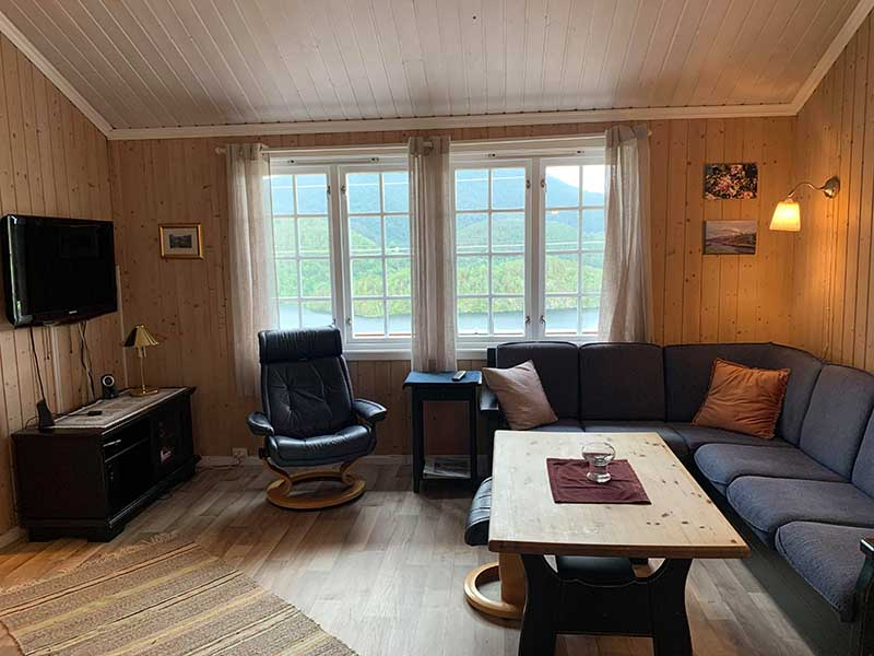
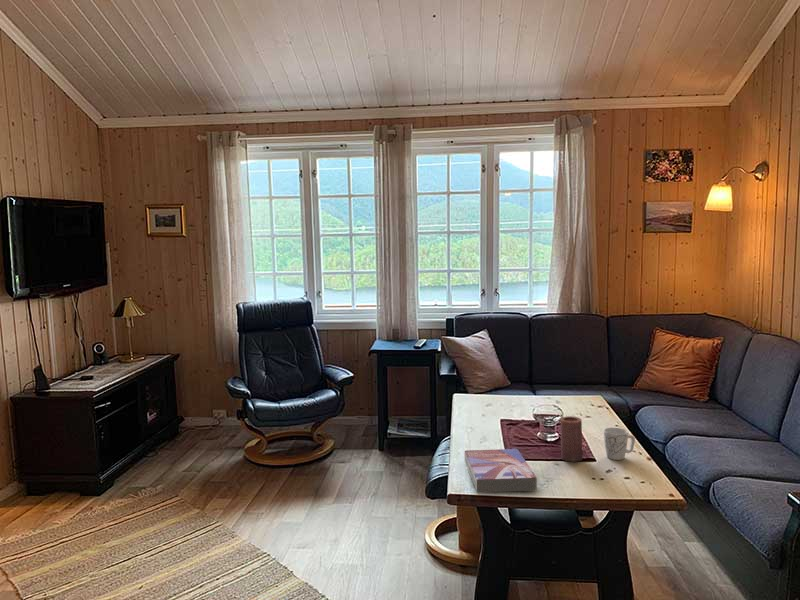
+ candle (571, 438)
+ textbook (498, 469)
+ mug (619, 443)
